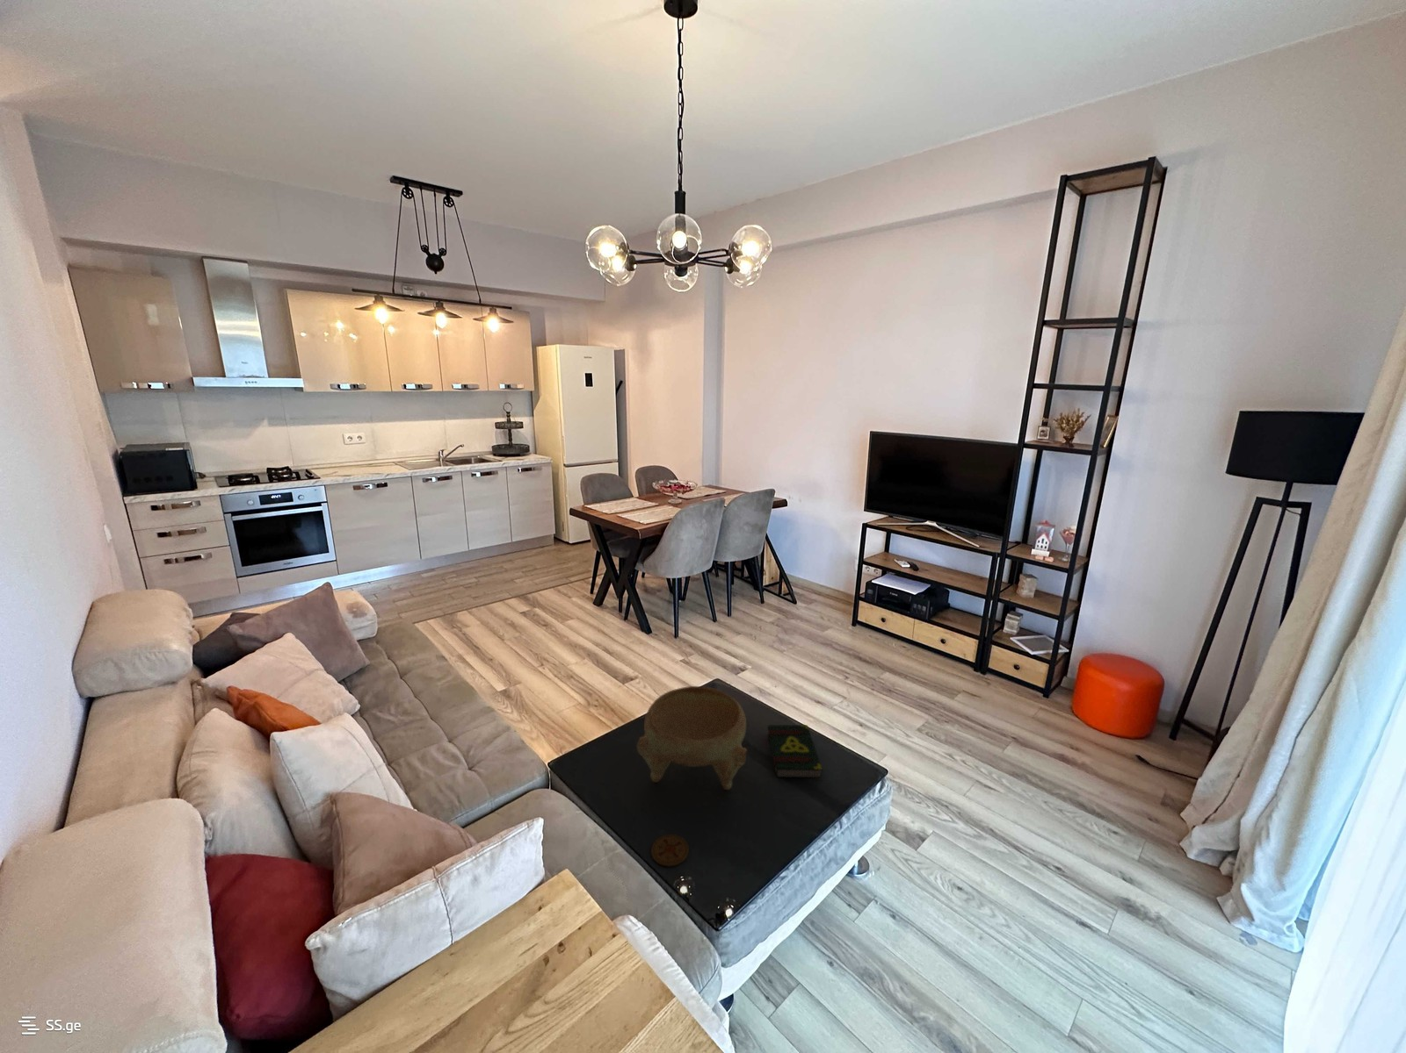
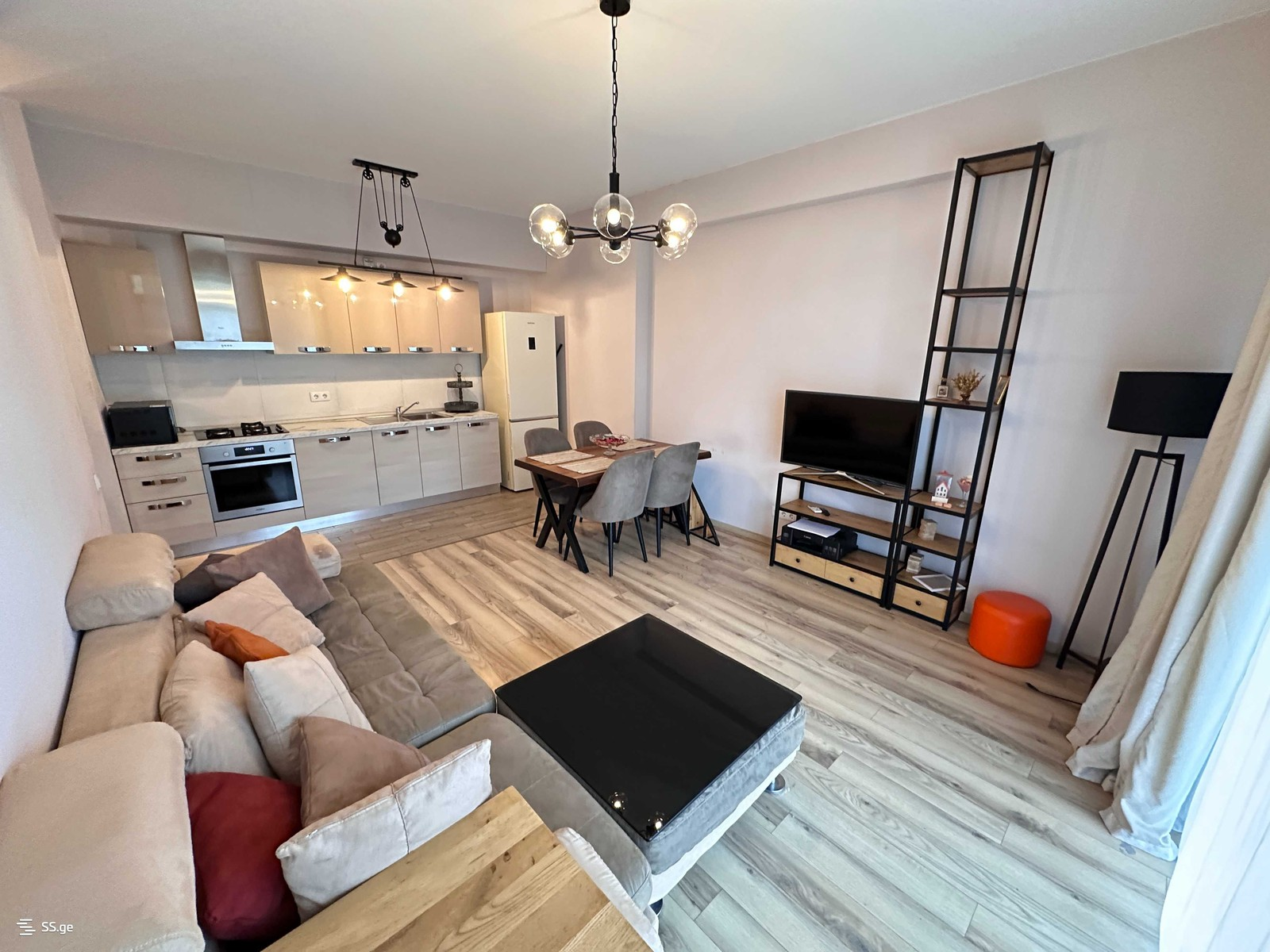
- coaster (670, 849)
- decorative bowl (690, 739)
- book (792, 750)
